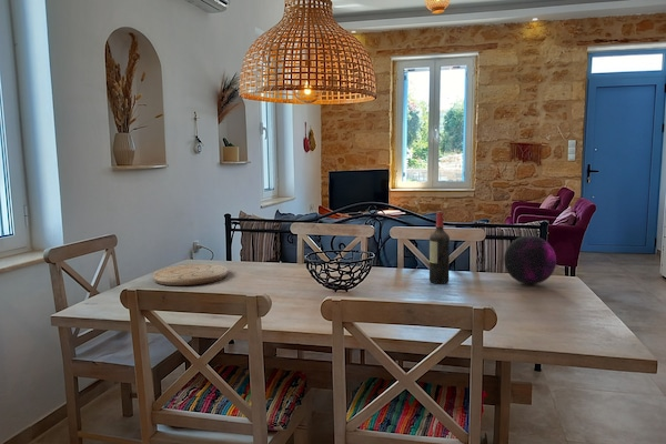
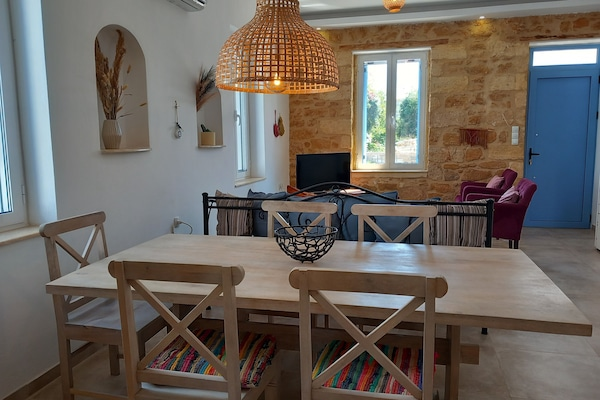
- cutting board (191, 273)
- decorative orb (529, 260)
- wine bottle (438, 246)
